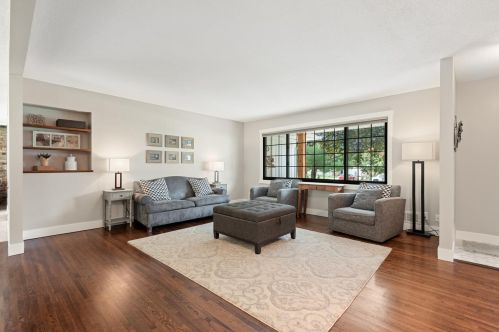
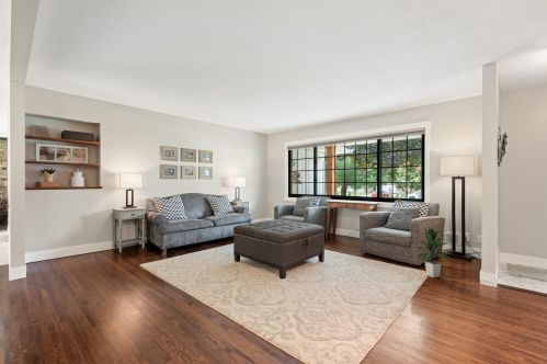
+ indoor plant (432, 250)
